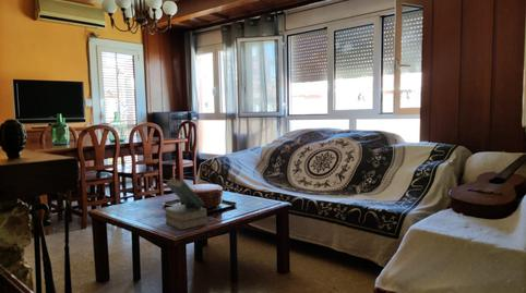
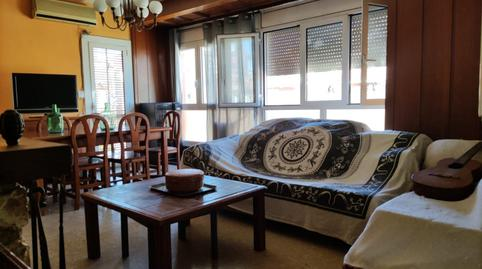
- book (184, 200)
